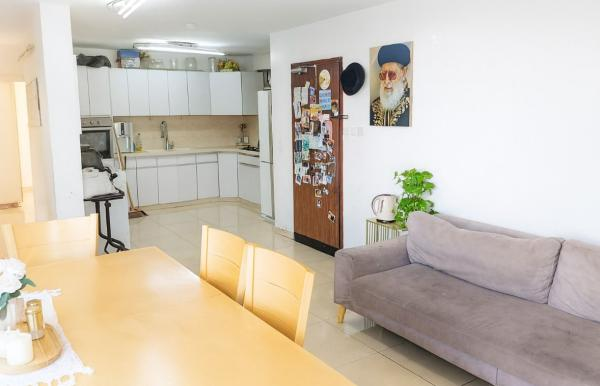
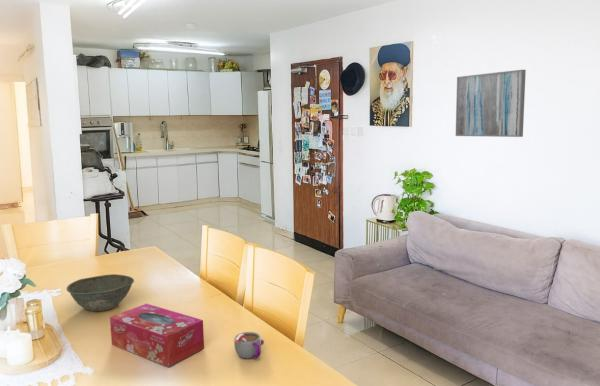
+ mug (250, 343)
+ bowl (101, 294)
+ tissue box (156, 332)
+ wall art (488, 105)
